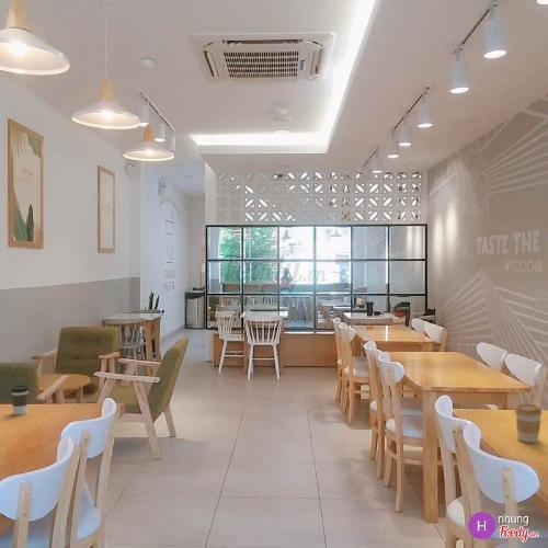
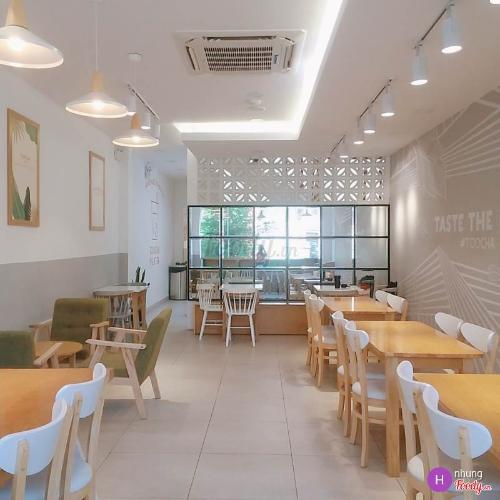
- coffee cup (527, 422)
- coffee cup (20, 400)
